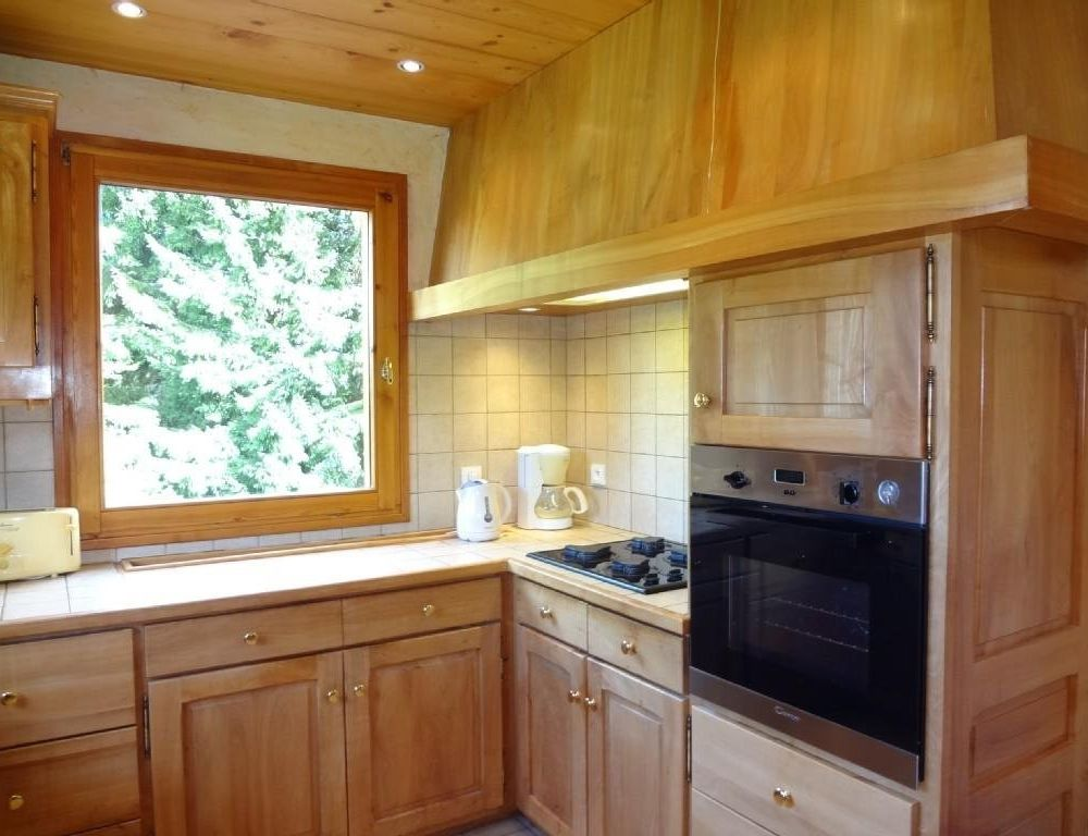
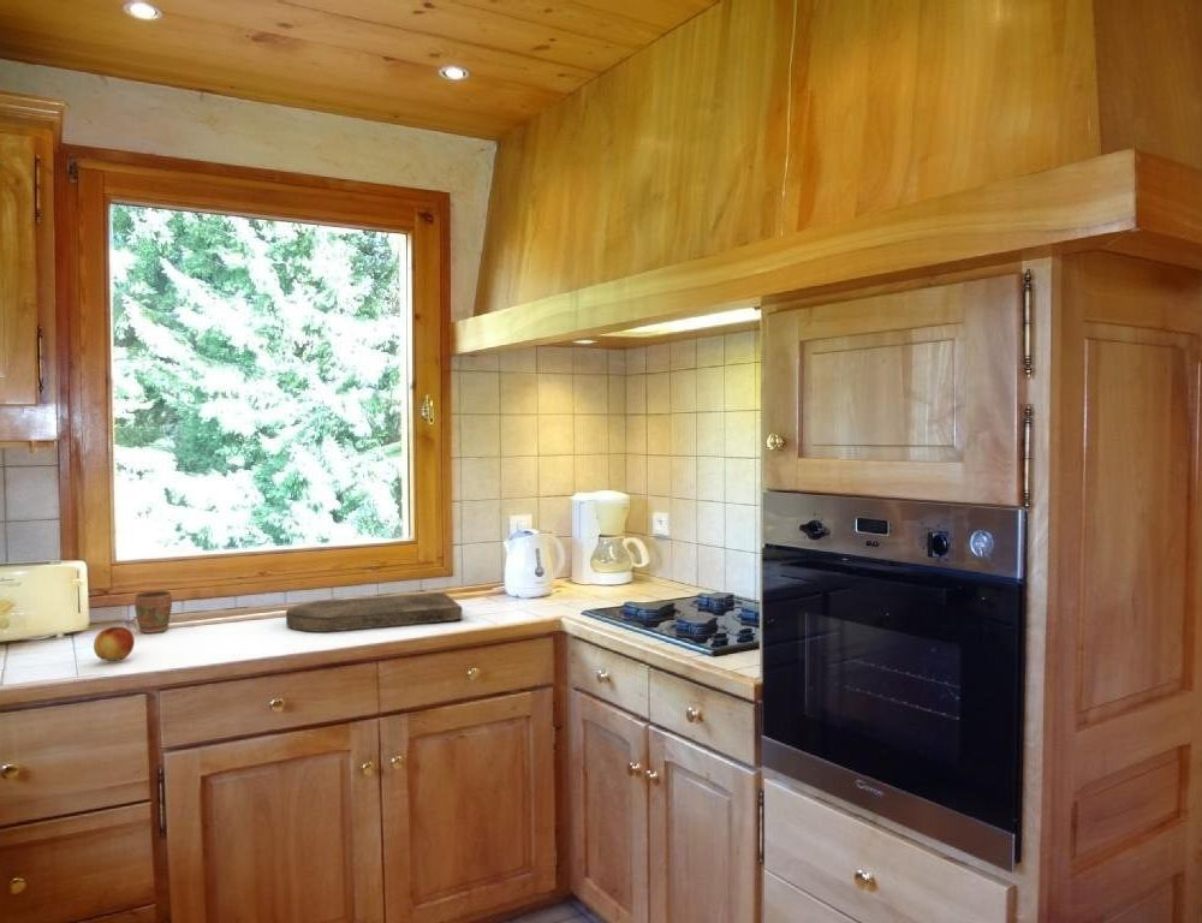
+ cutting board (371, 612)
+ fruit (114, 643)
+ mug (156, 611)
